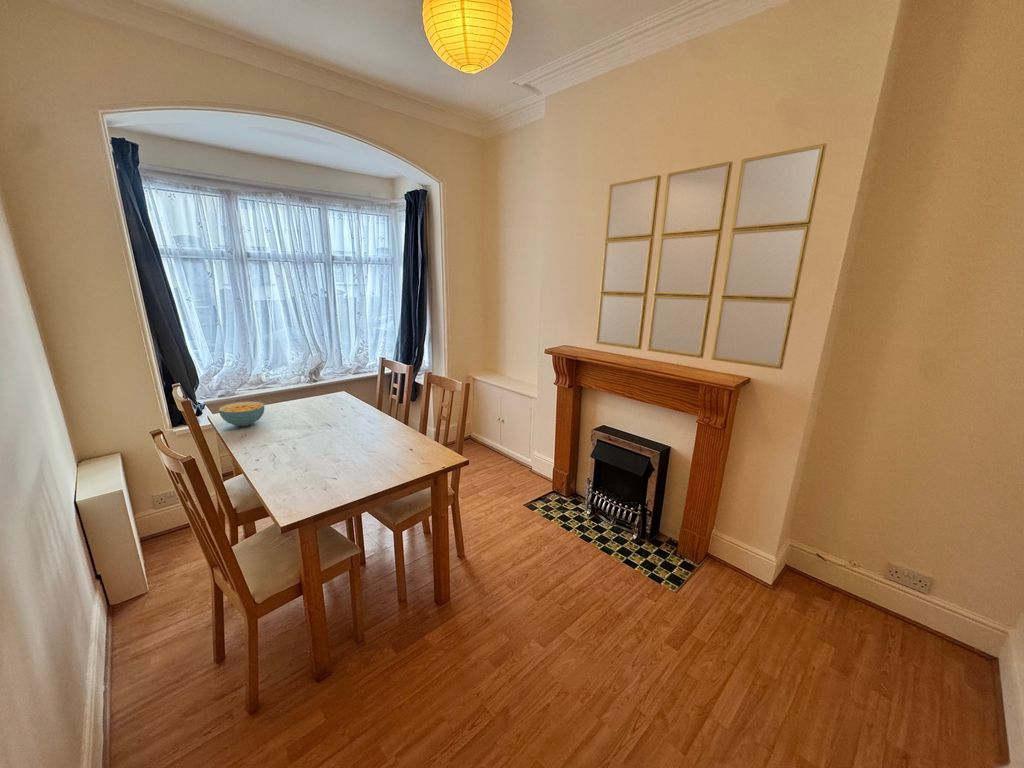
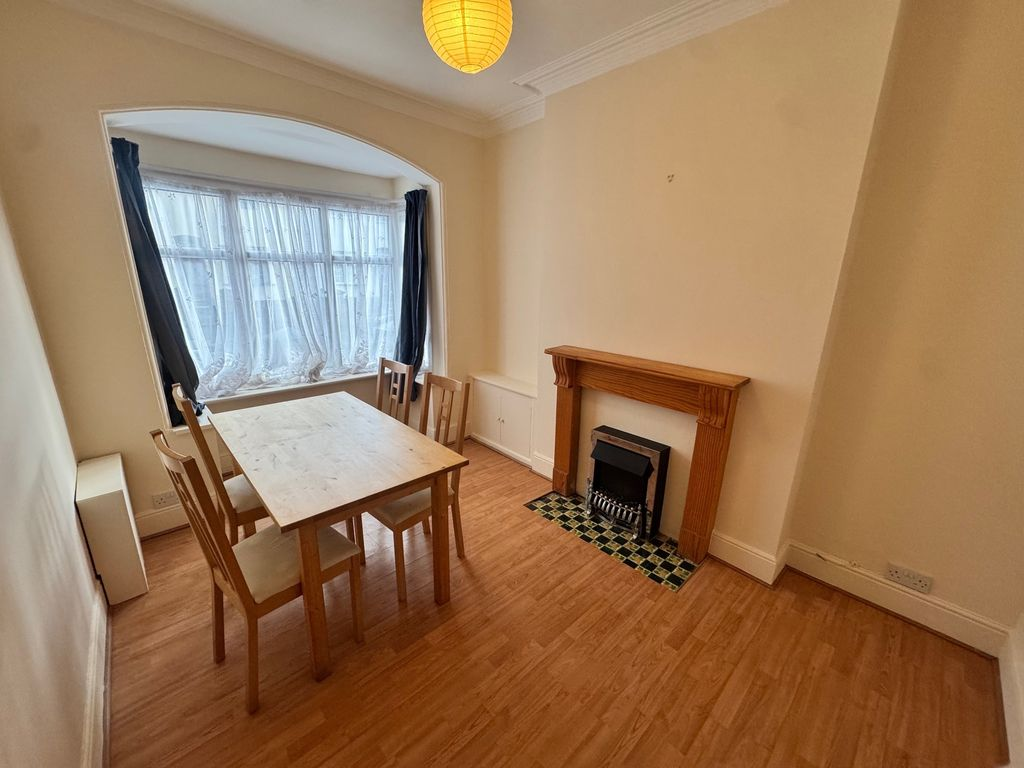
- home mirror (685, 265)
- cereal bowl (243, 415)
